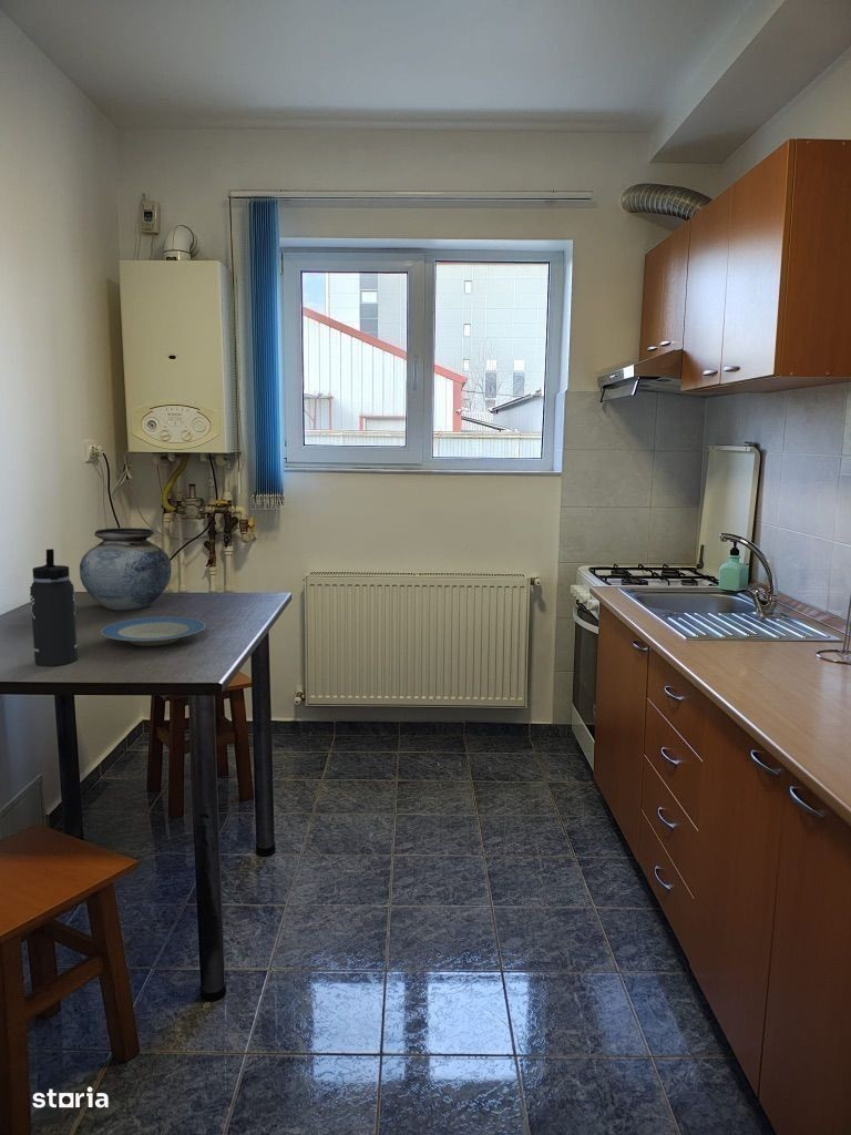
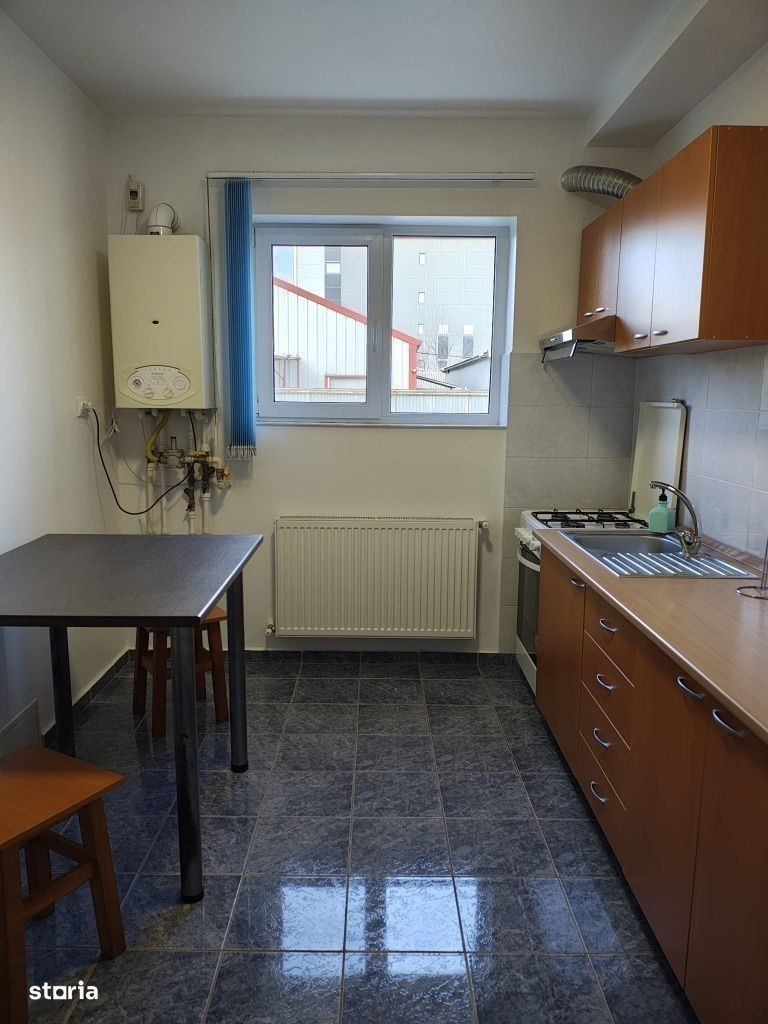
- thermos bottle (53, 605)
- vase (126, 568)
- plate (154, 633)
